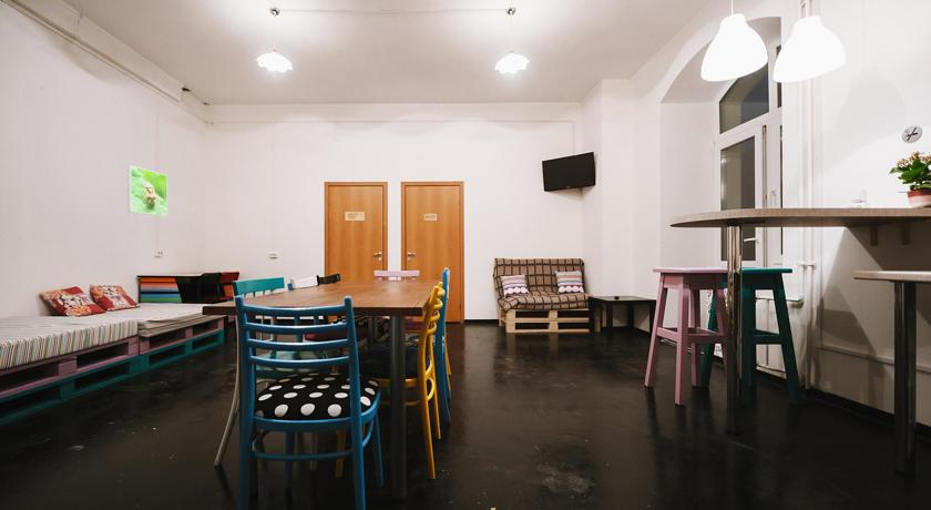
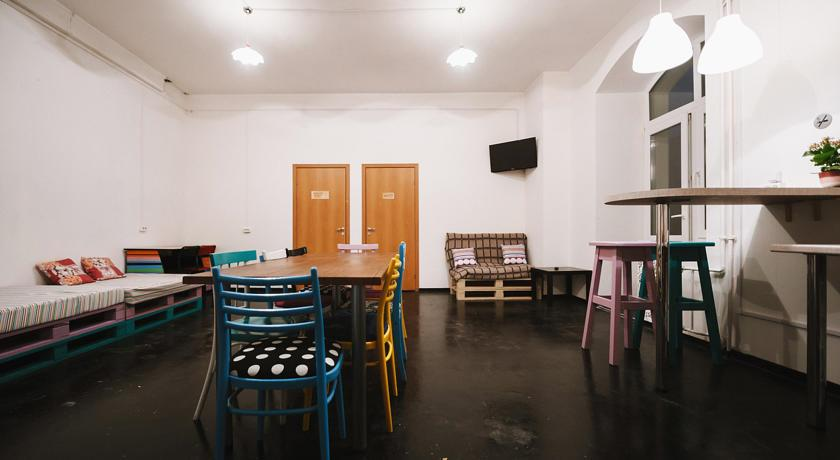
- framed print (149, 192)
